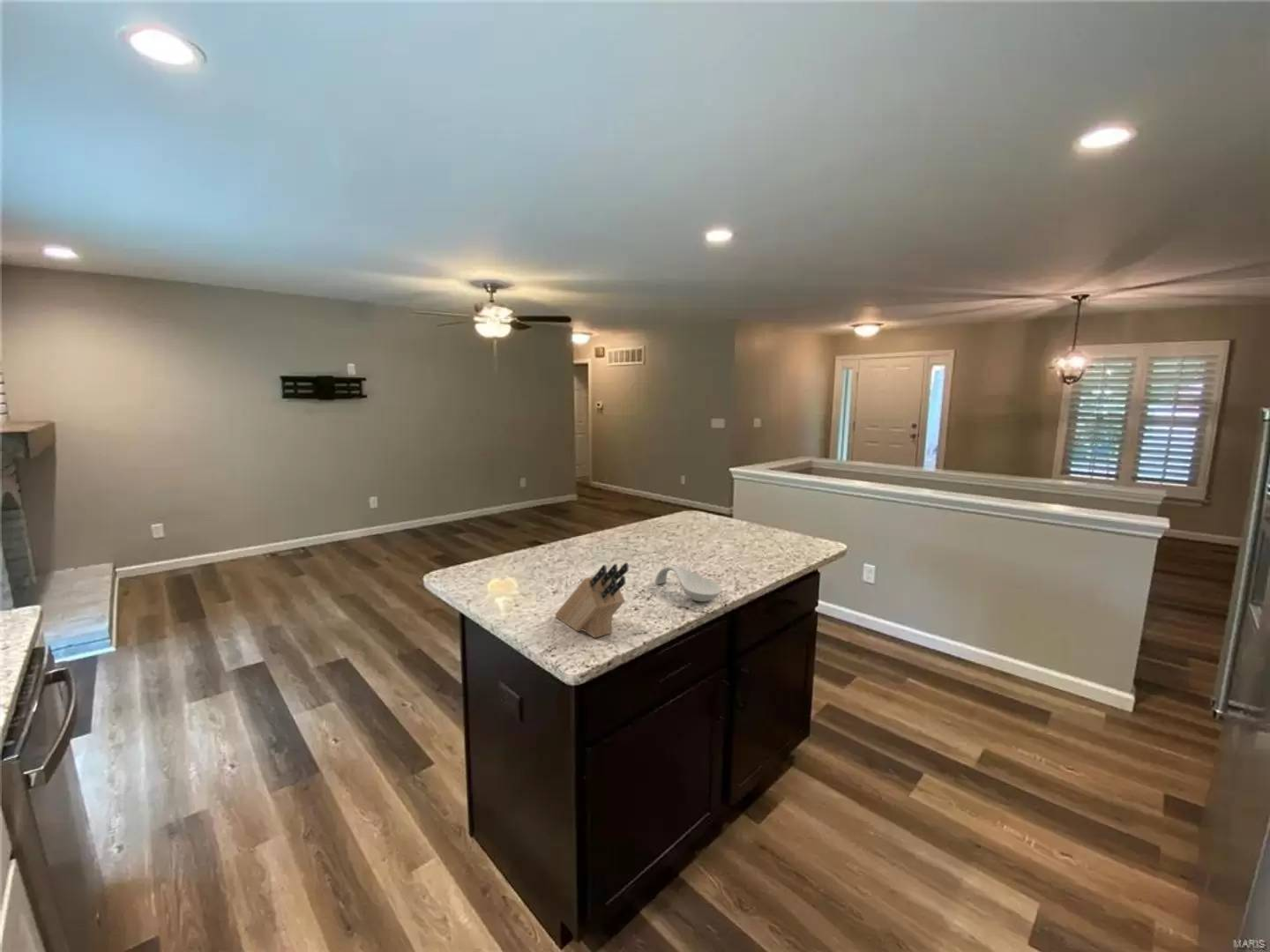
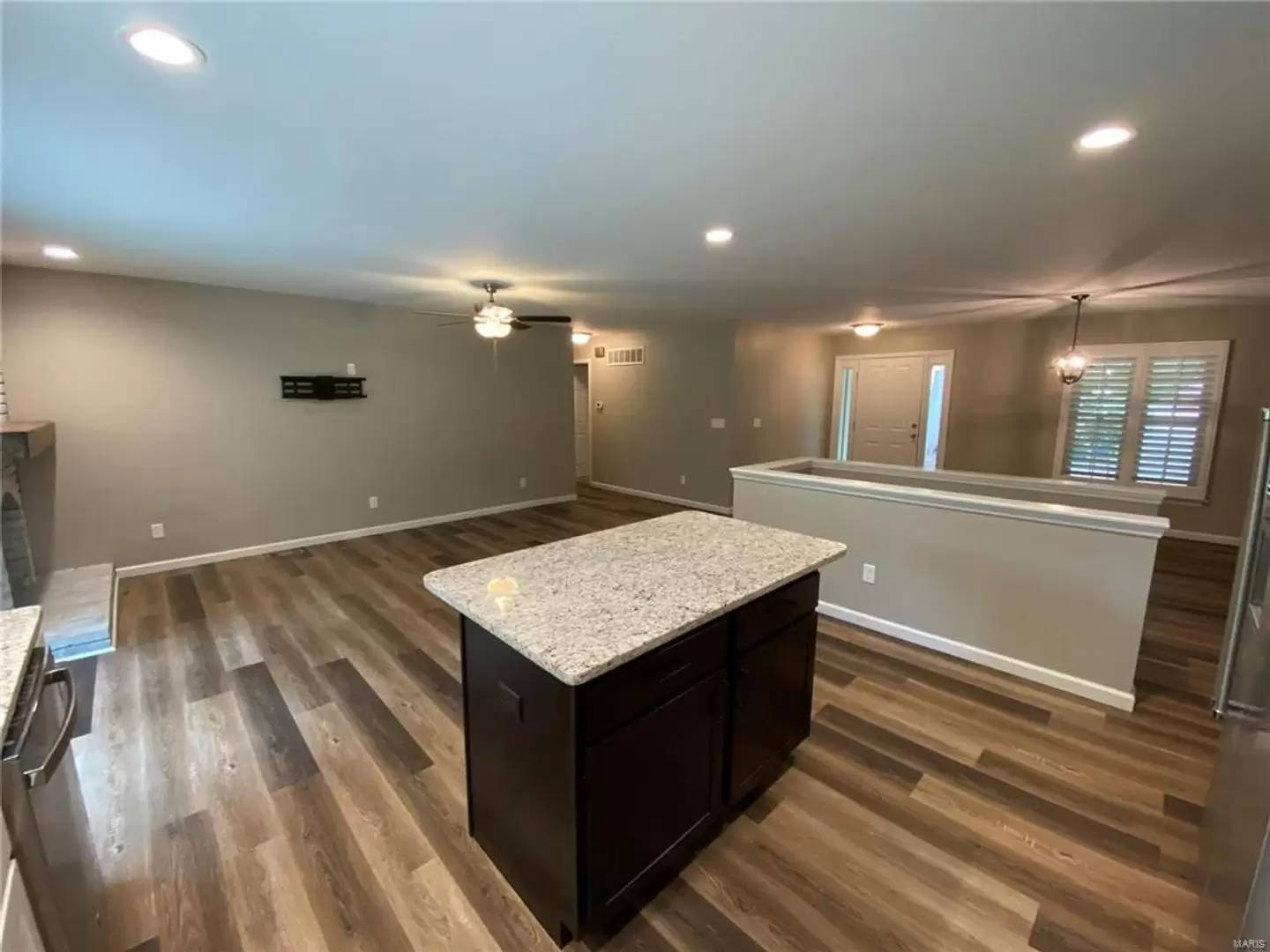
- spoon rest (686, 582)
- knife block (592, 591)
